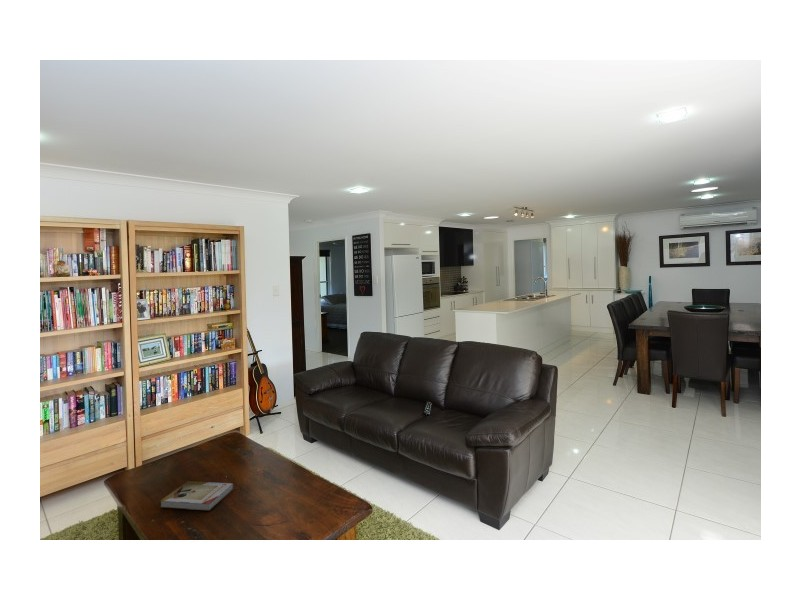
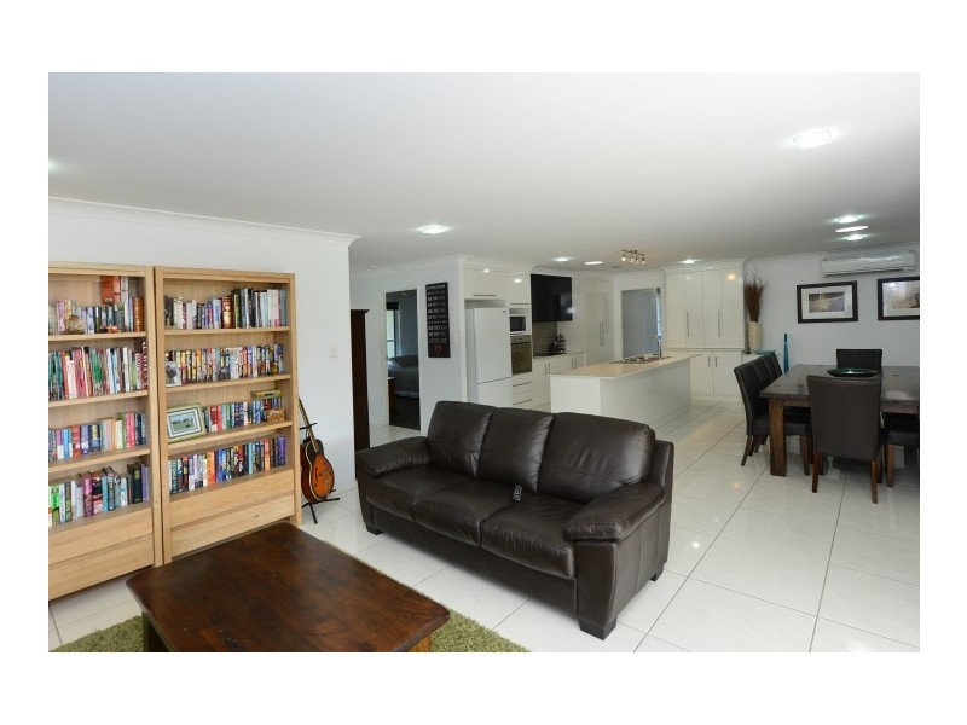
- book (198, 494)
